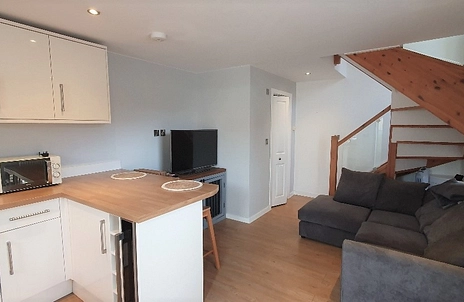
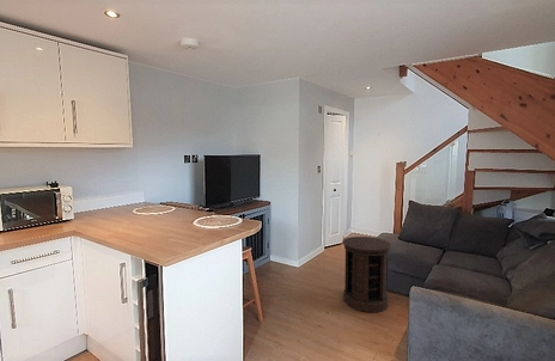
+ side table (365, 271)
